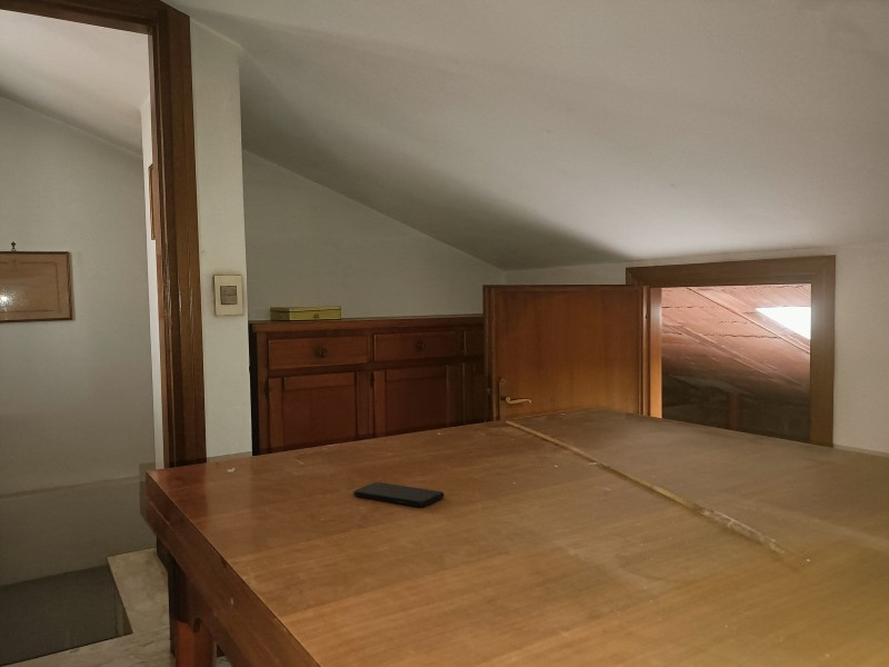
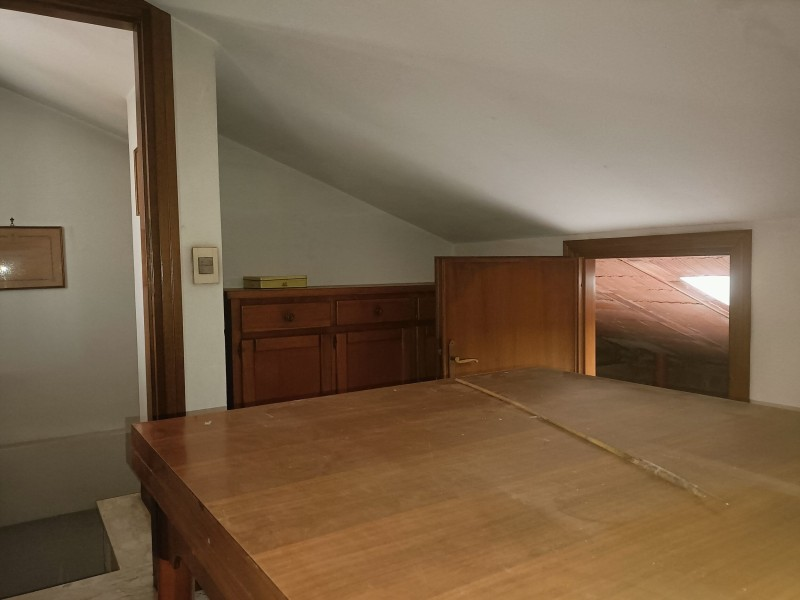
- smartphone (398, 494)
